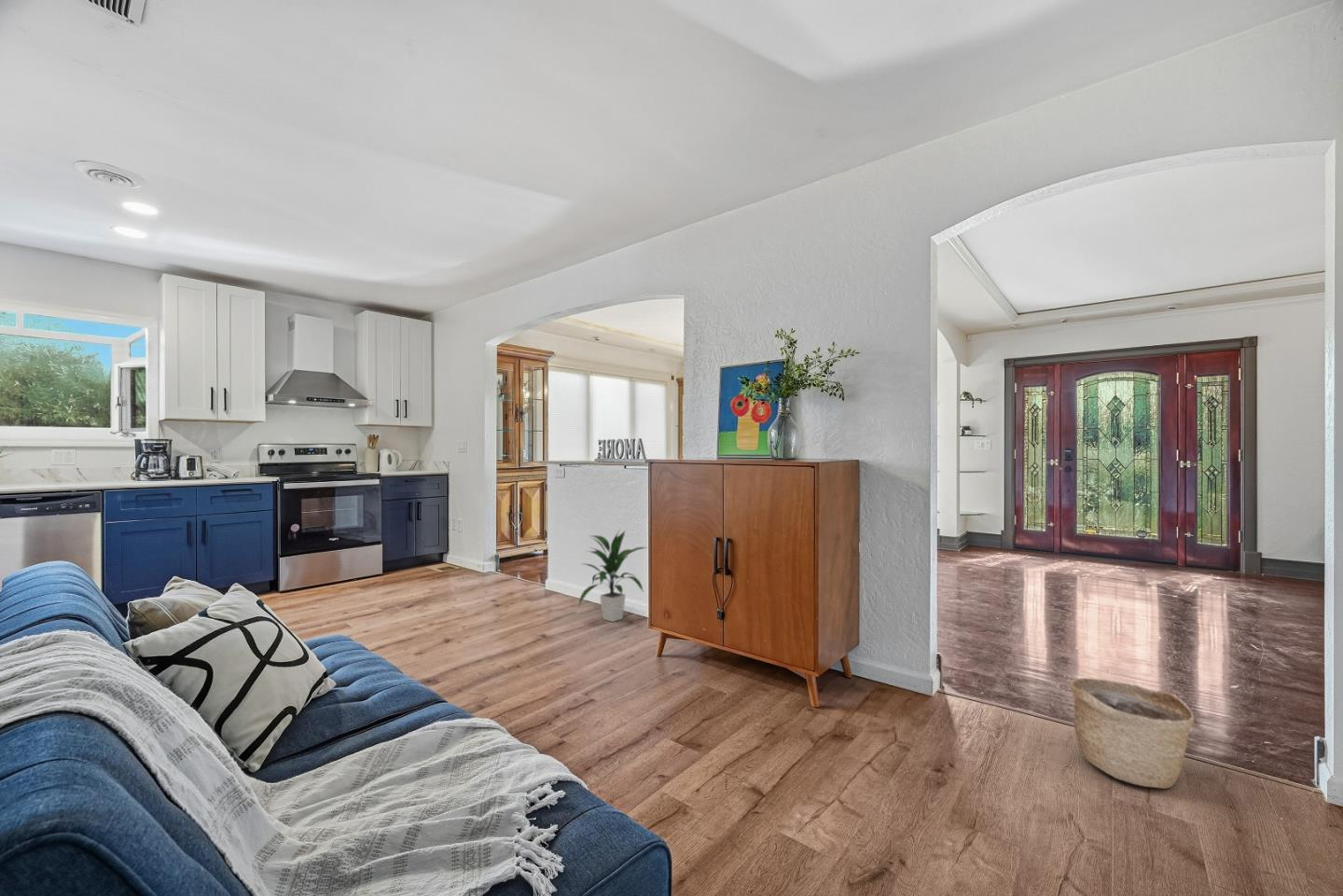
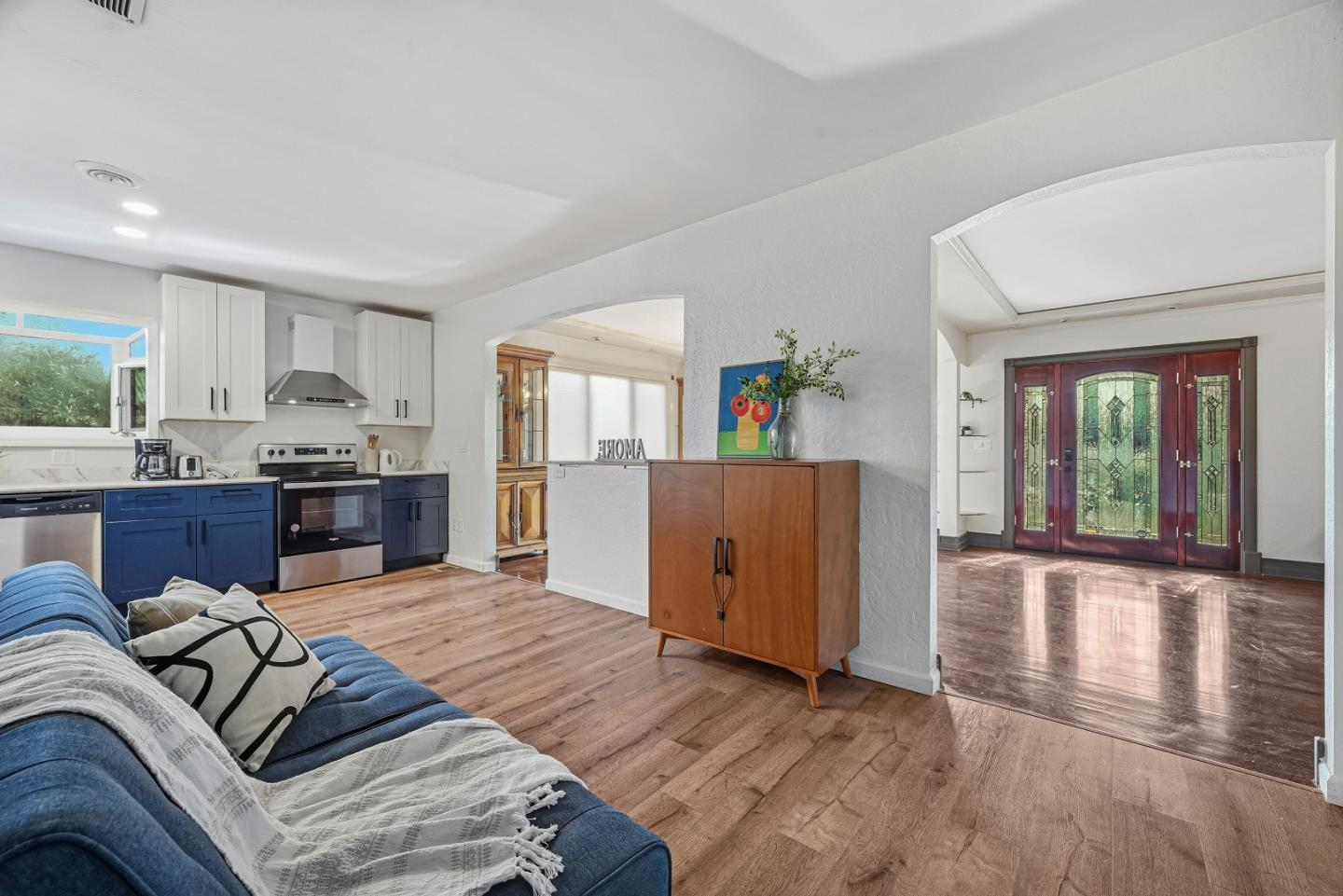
- basket (1128, 727)
- indoor plant (609, 573)
